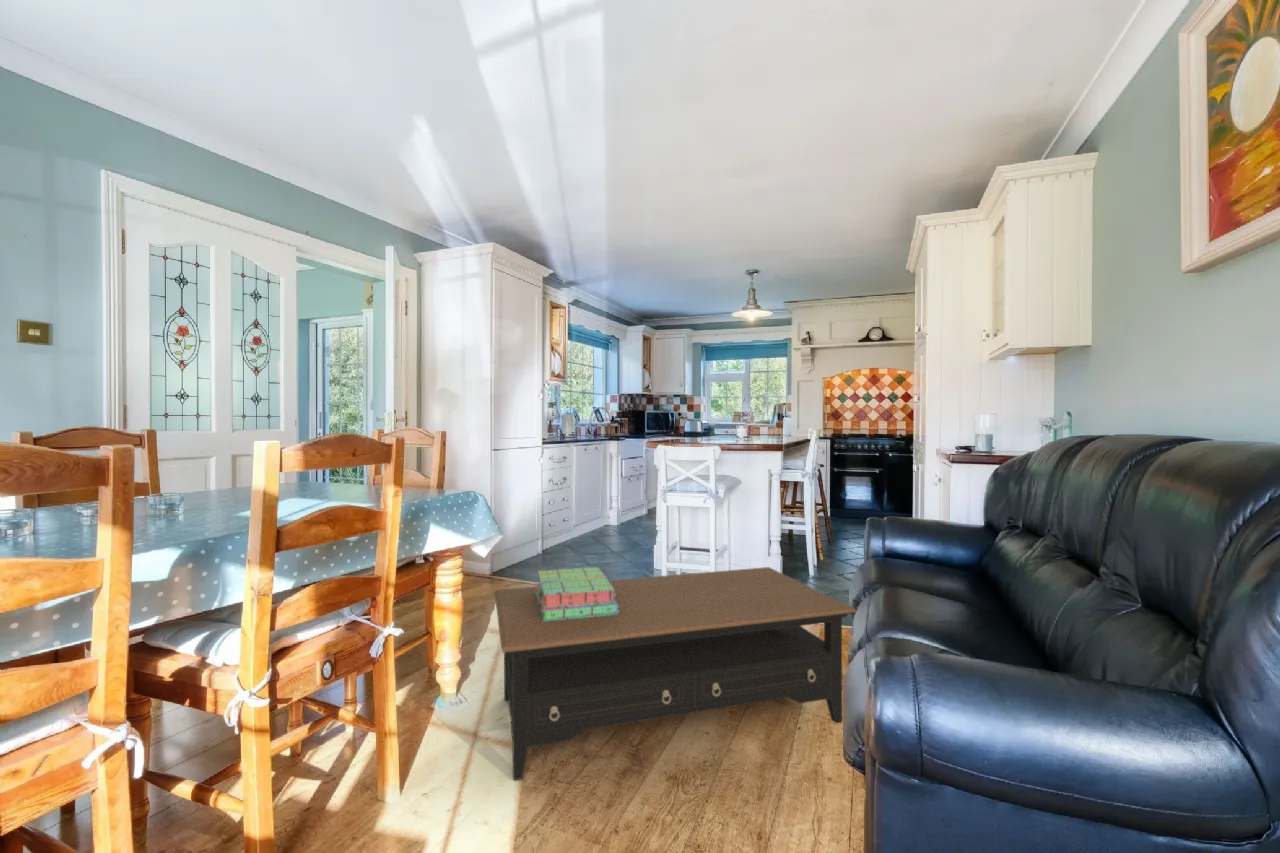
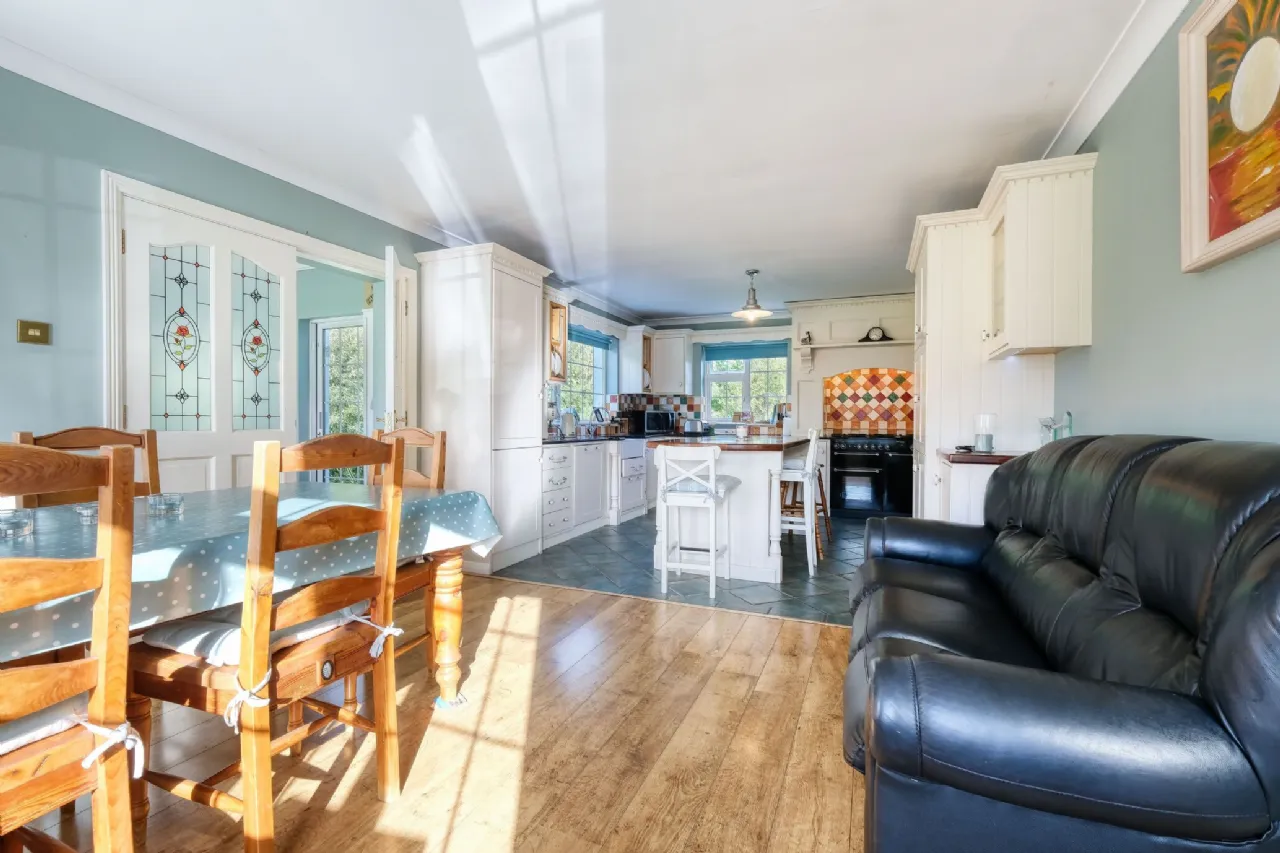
- coffee table (665, 653)
- stack of books (574, 590)
